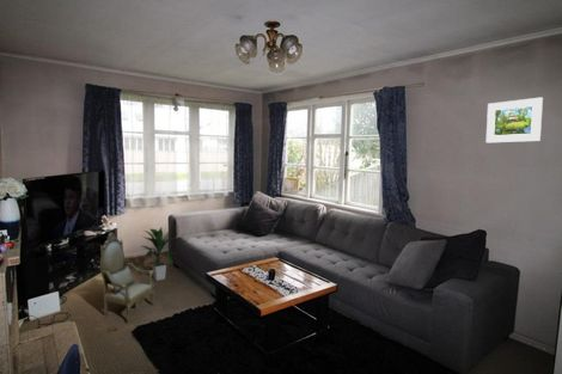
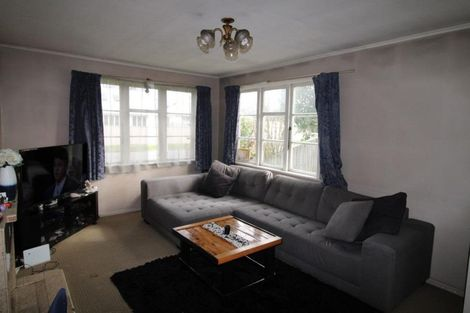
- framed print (512, 121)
- armchair (121, 260)
- indoor plant (155, 252)
